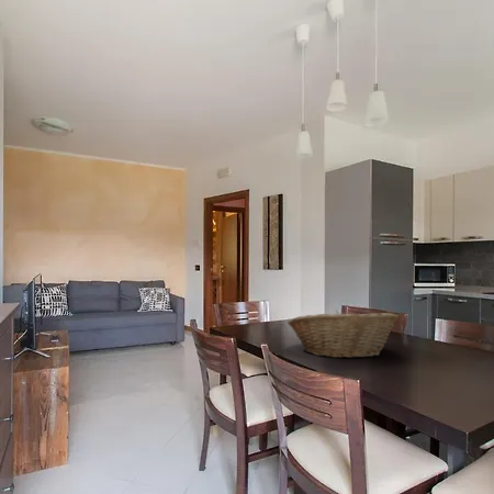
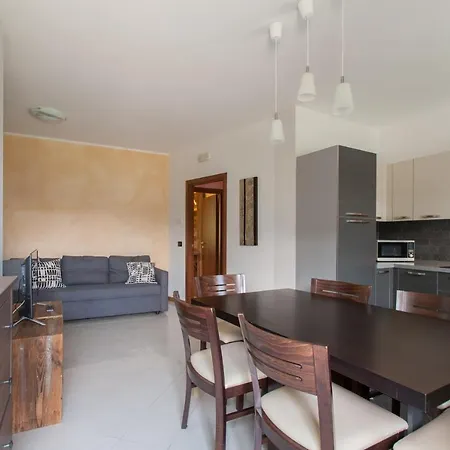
- fruit basket (341, 328)
